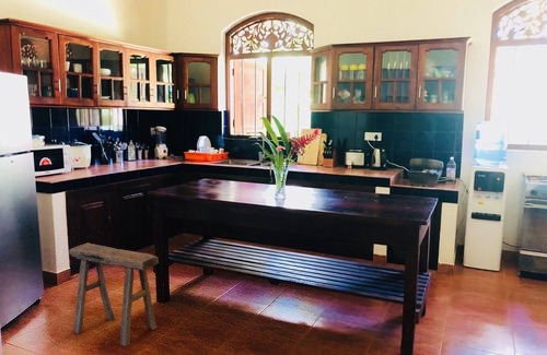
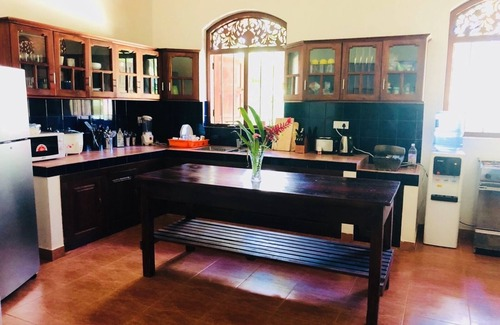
- stool (107, 293)
